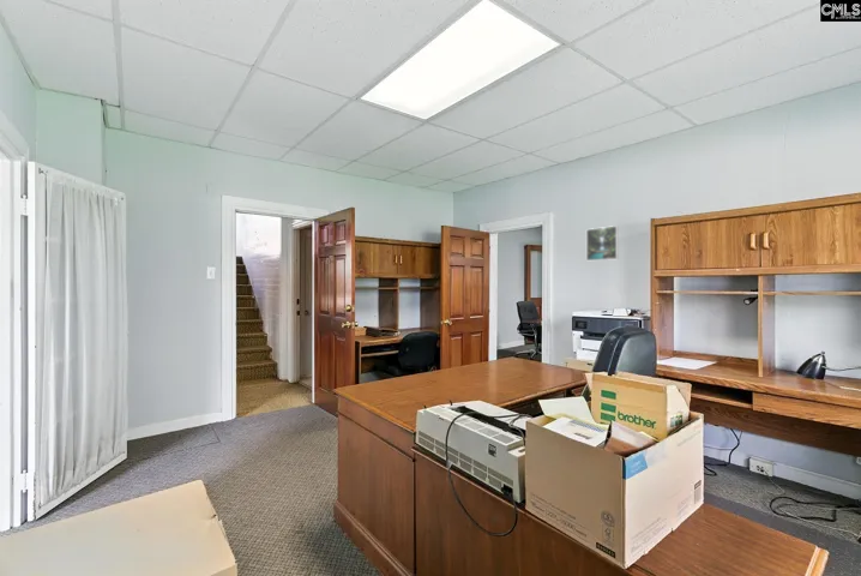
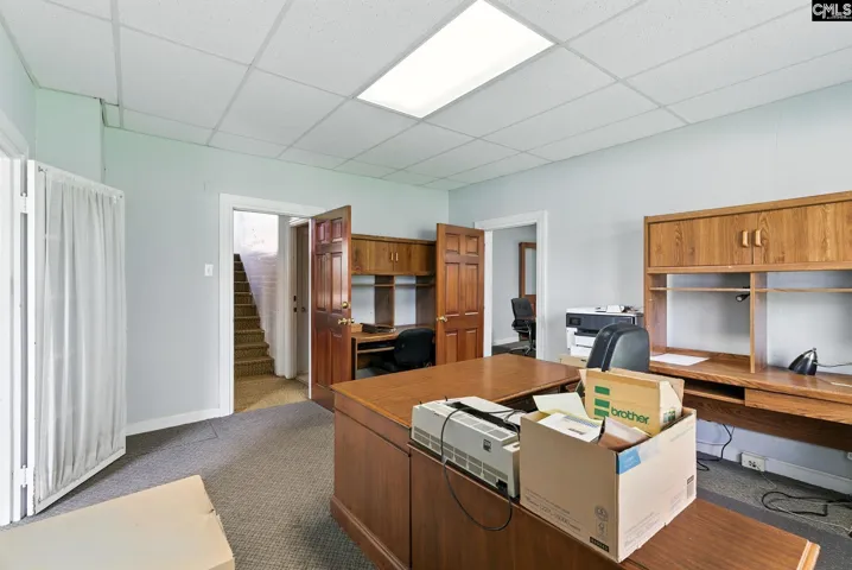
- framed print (601, 244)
